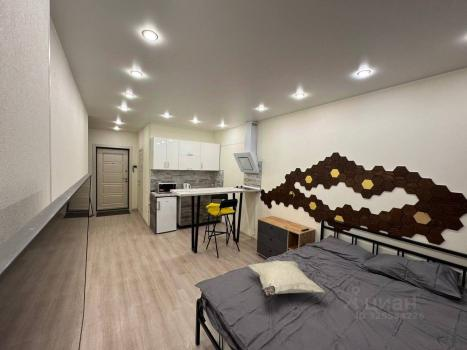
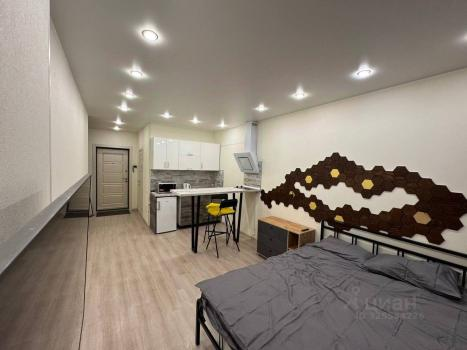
- cushion (282, 277)
